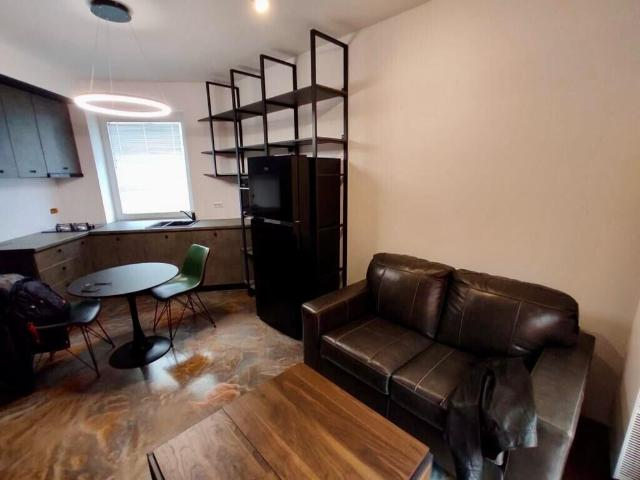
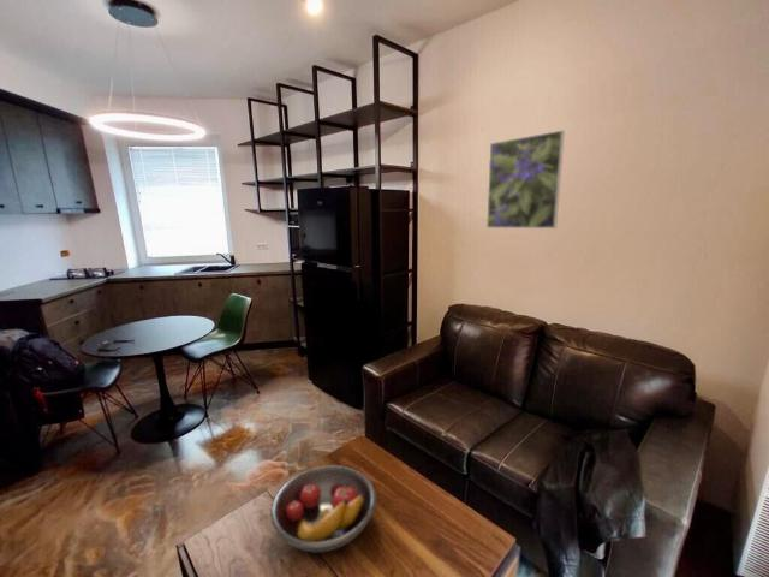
+ fruit bowl (324, 508)
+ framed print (521, 184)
